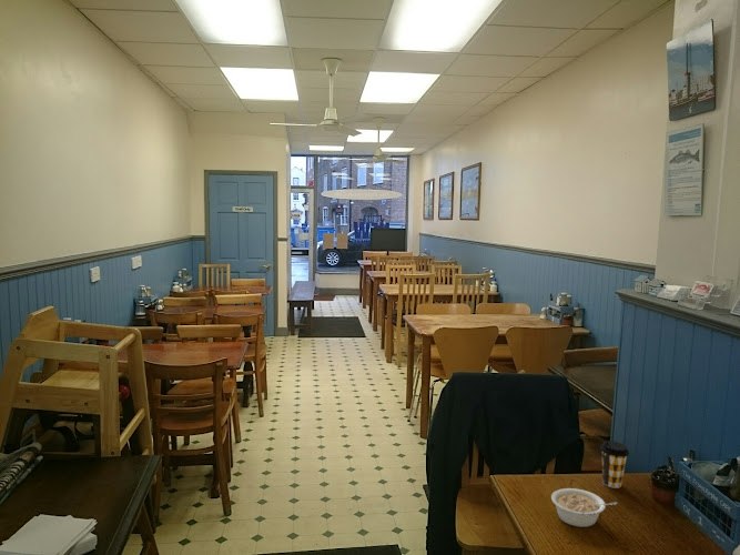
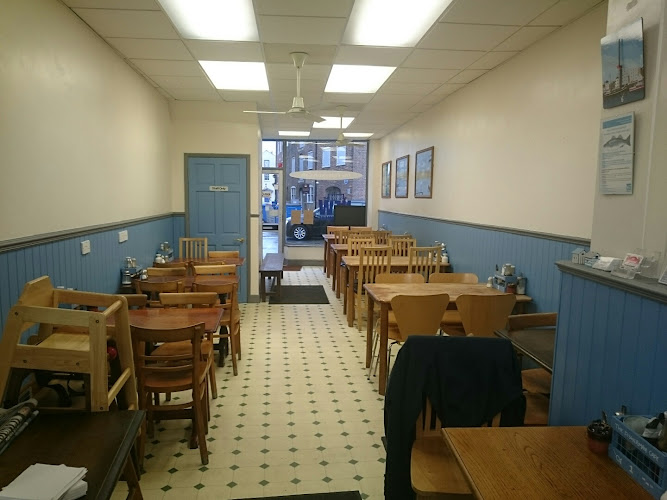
- coffee cup (612, 464)
- legume (579, 506)
